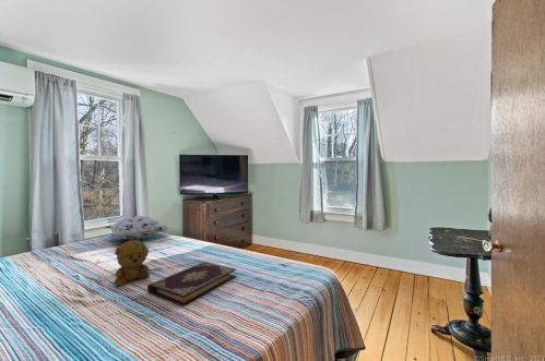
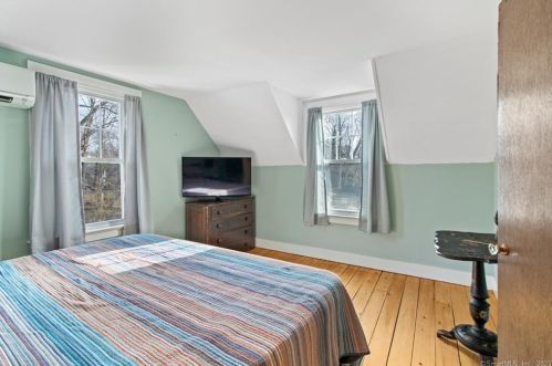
- book (194, 279)
- decorative pillow (137, 227)
- stuffed bear (132, 258)
